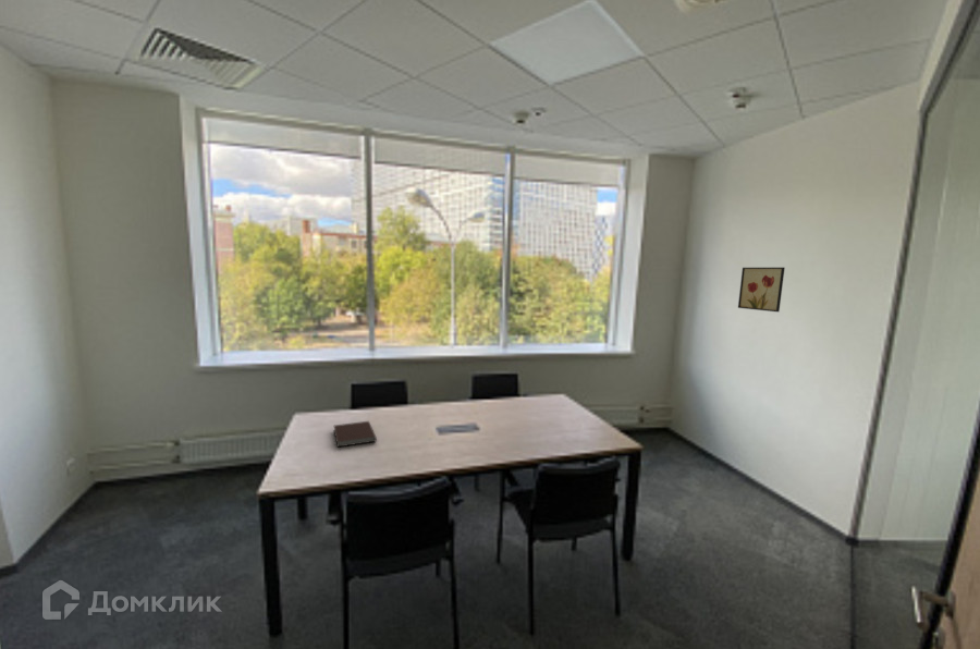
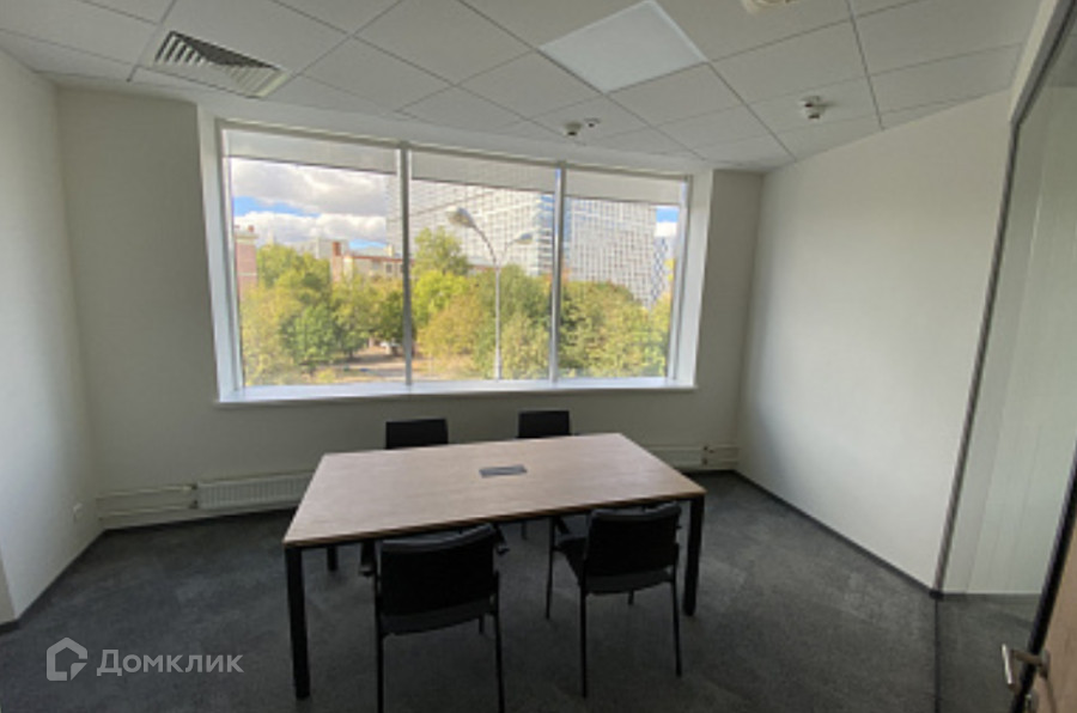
- notebook (354, 432)
- wall art (760, 289)
